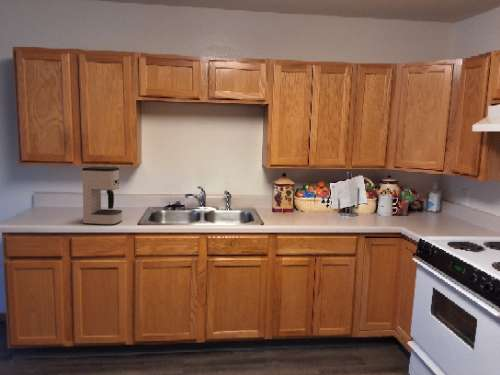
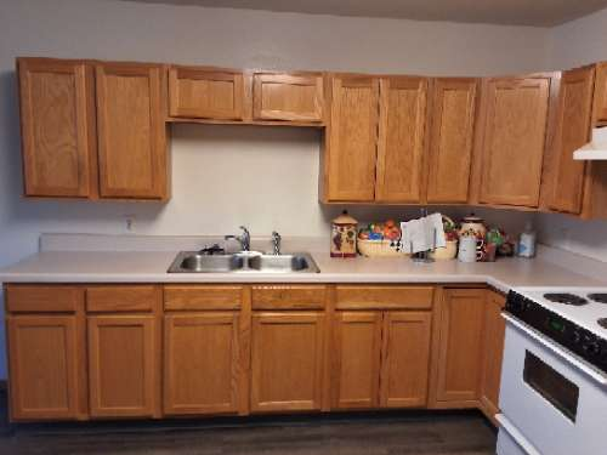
- coffee maker (107, 193)
